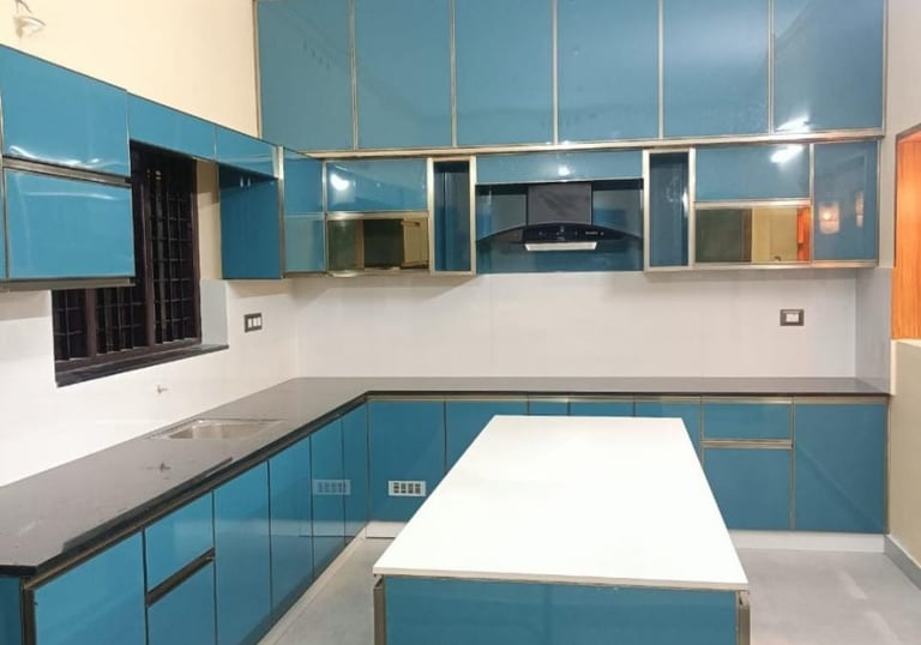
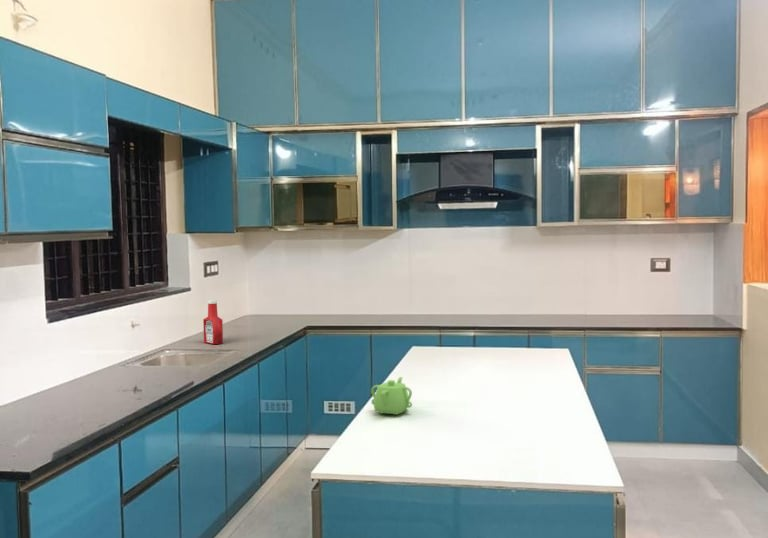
+ teapot (392, 395)
+ soap bottle (212, 321)
